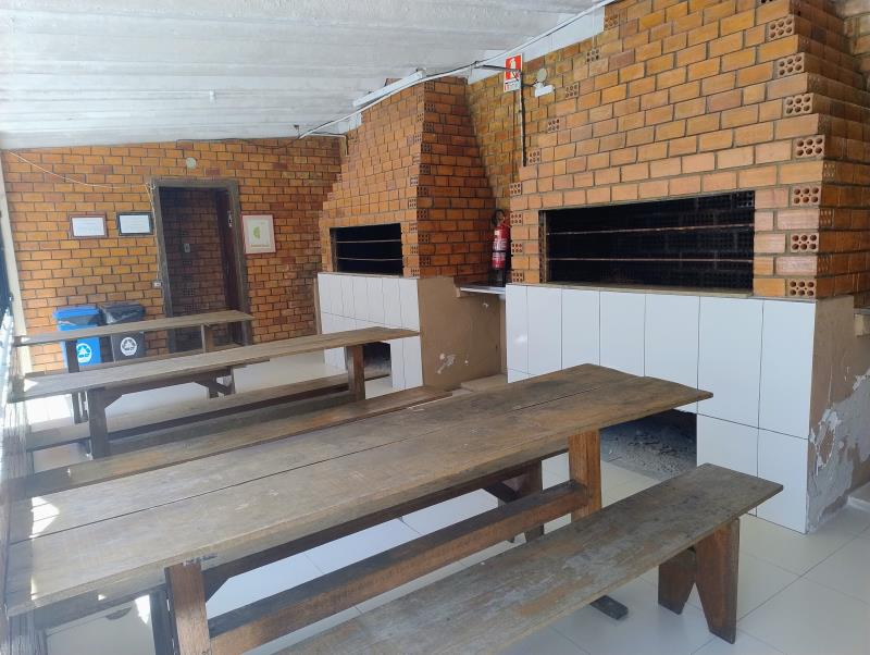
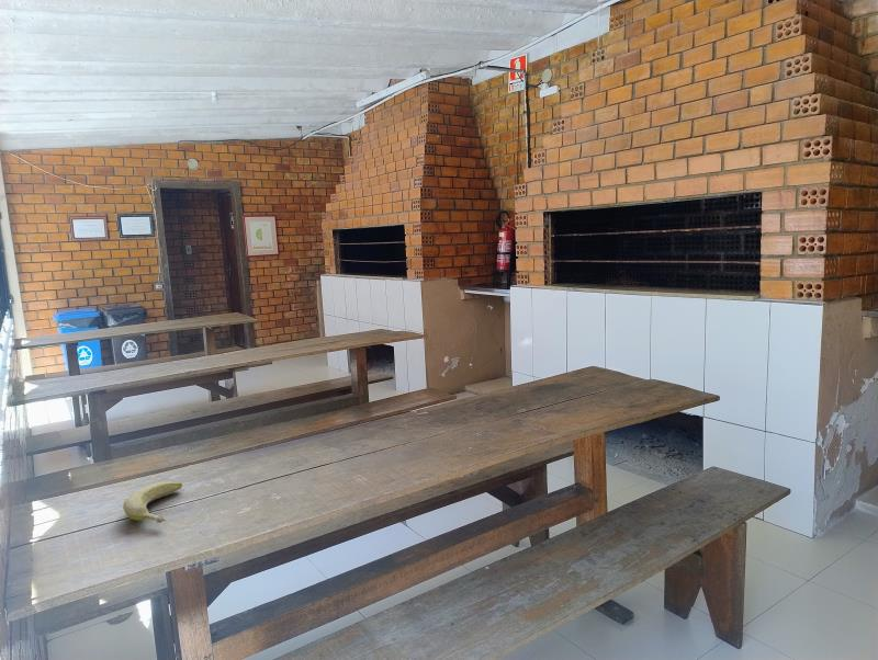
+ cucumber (153, 500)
